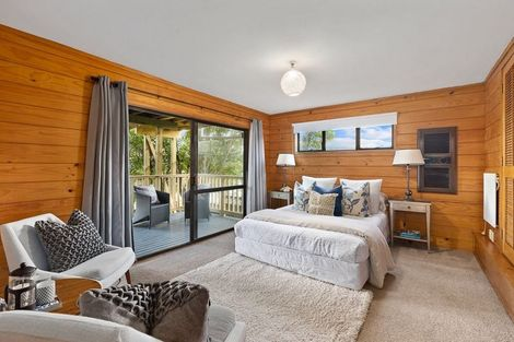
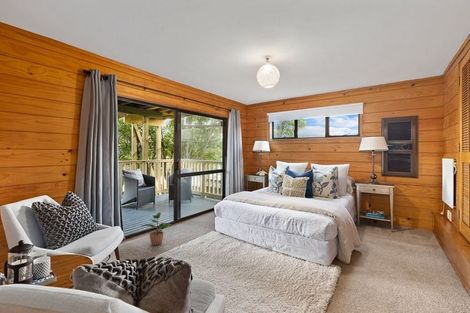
+ potted plant (156, 227)
